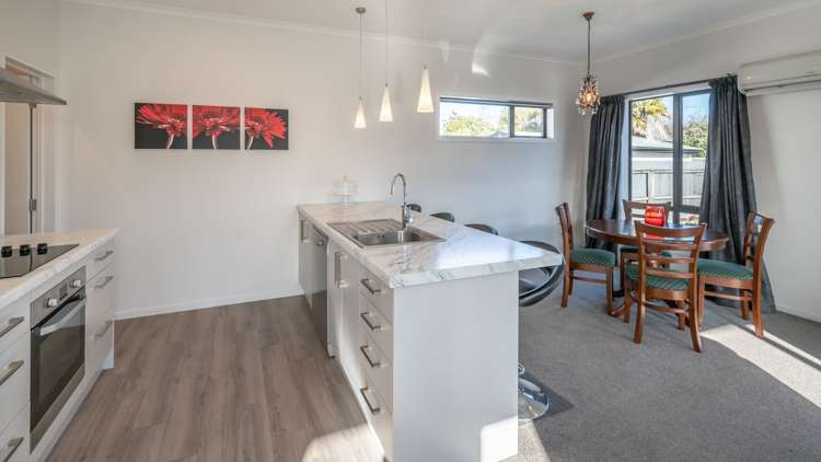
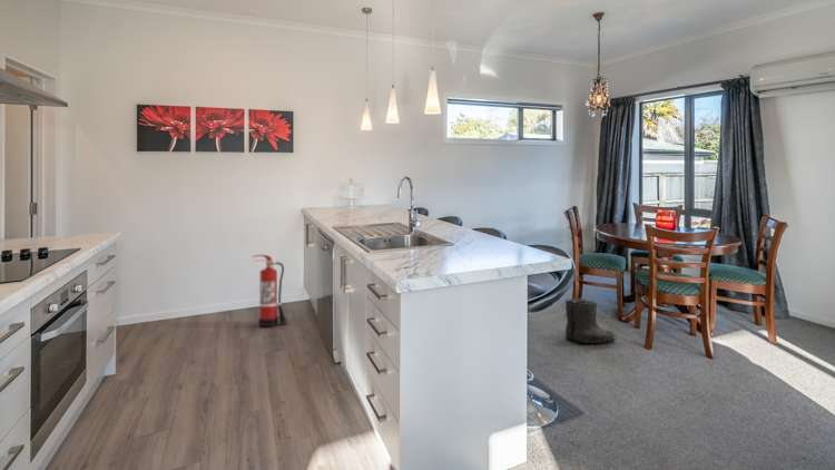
+ fire extinguisher (269, 290)
+ boots (589, 319)
